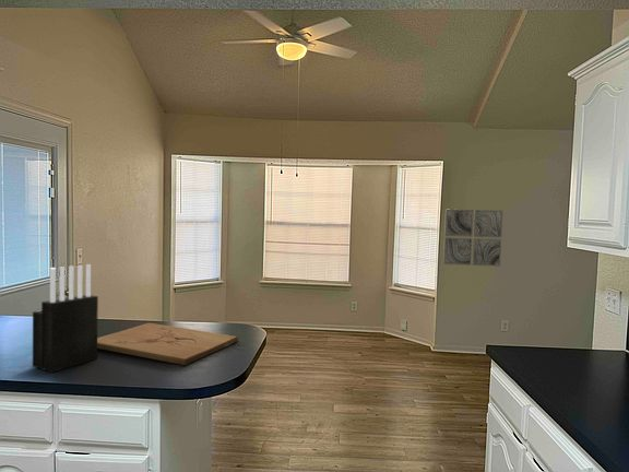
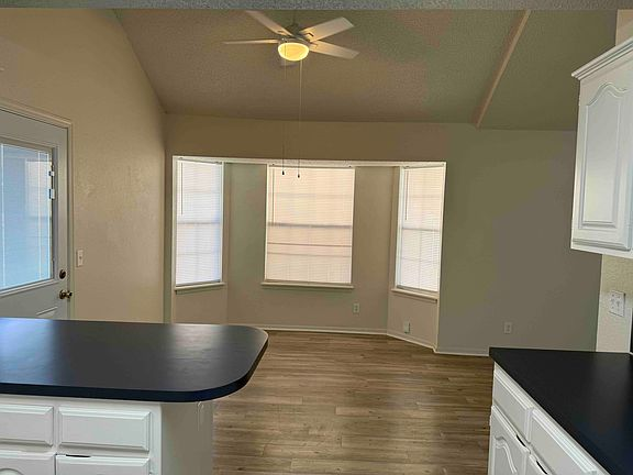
- cutting board (164, 341)
- wall art (472, 236)
- knife block (63, 314)
